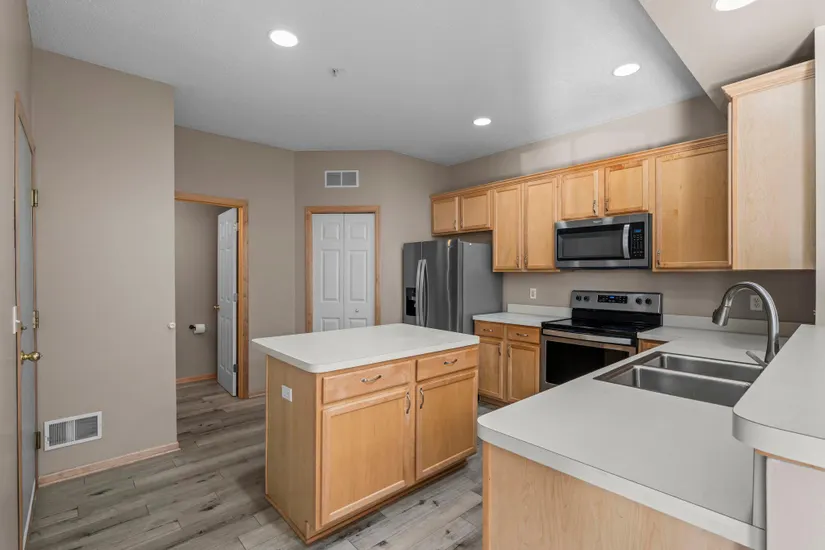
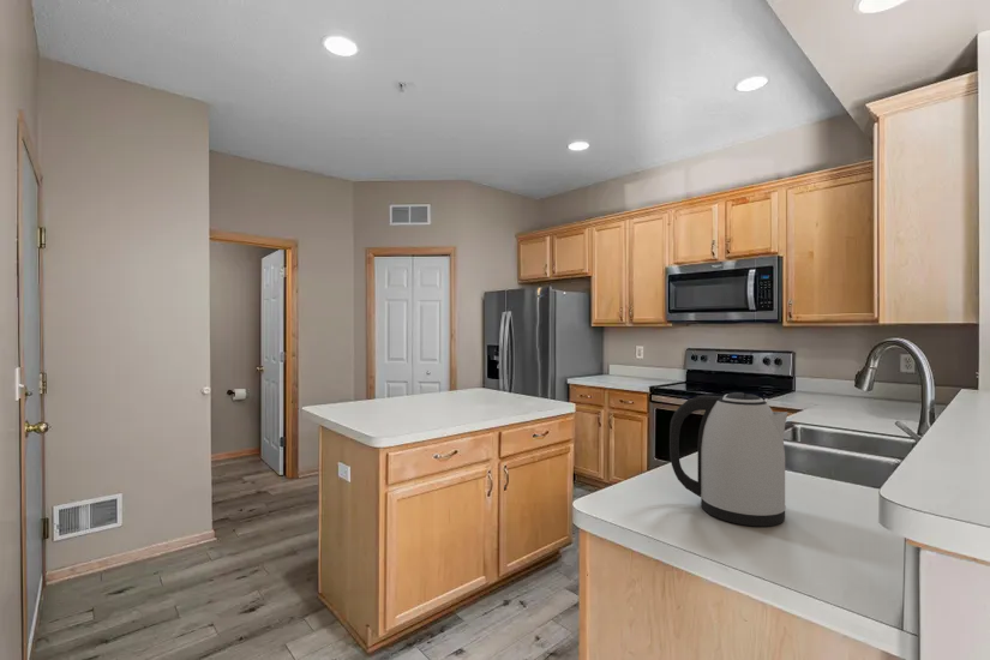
+ kettle (725, 450)
